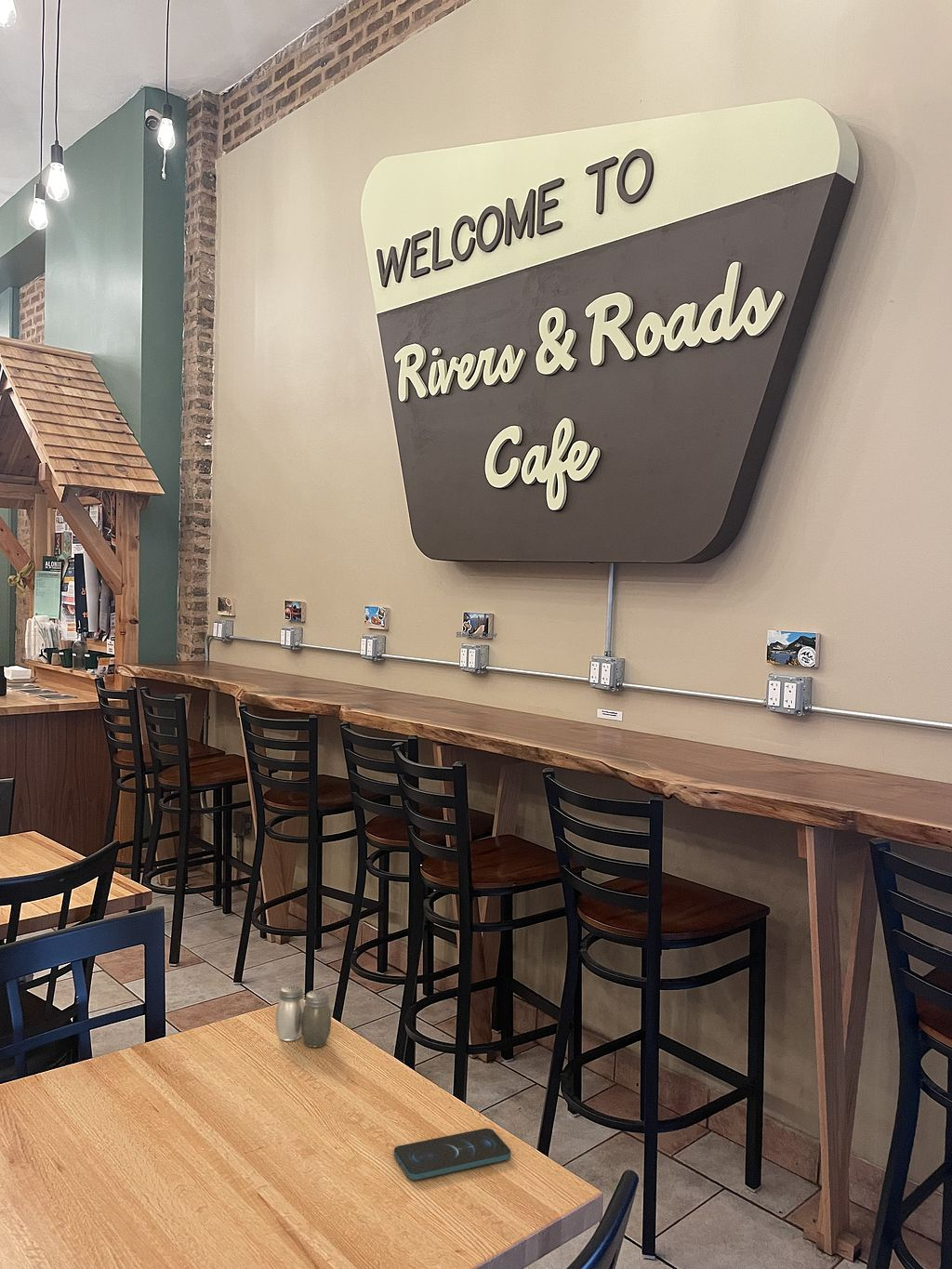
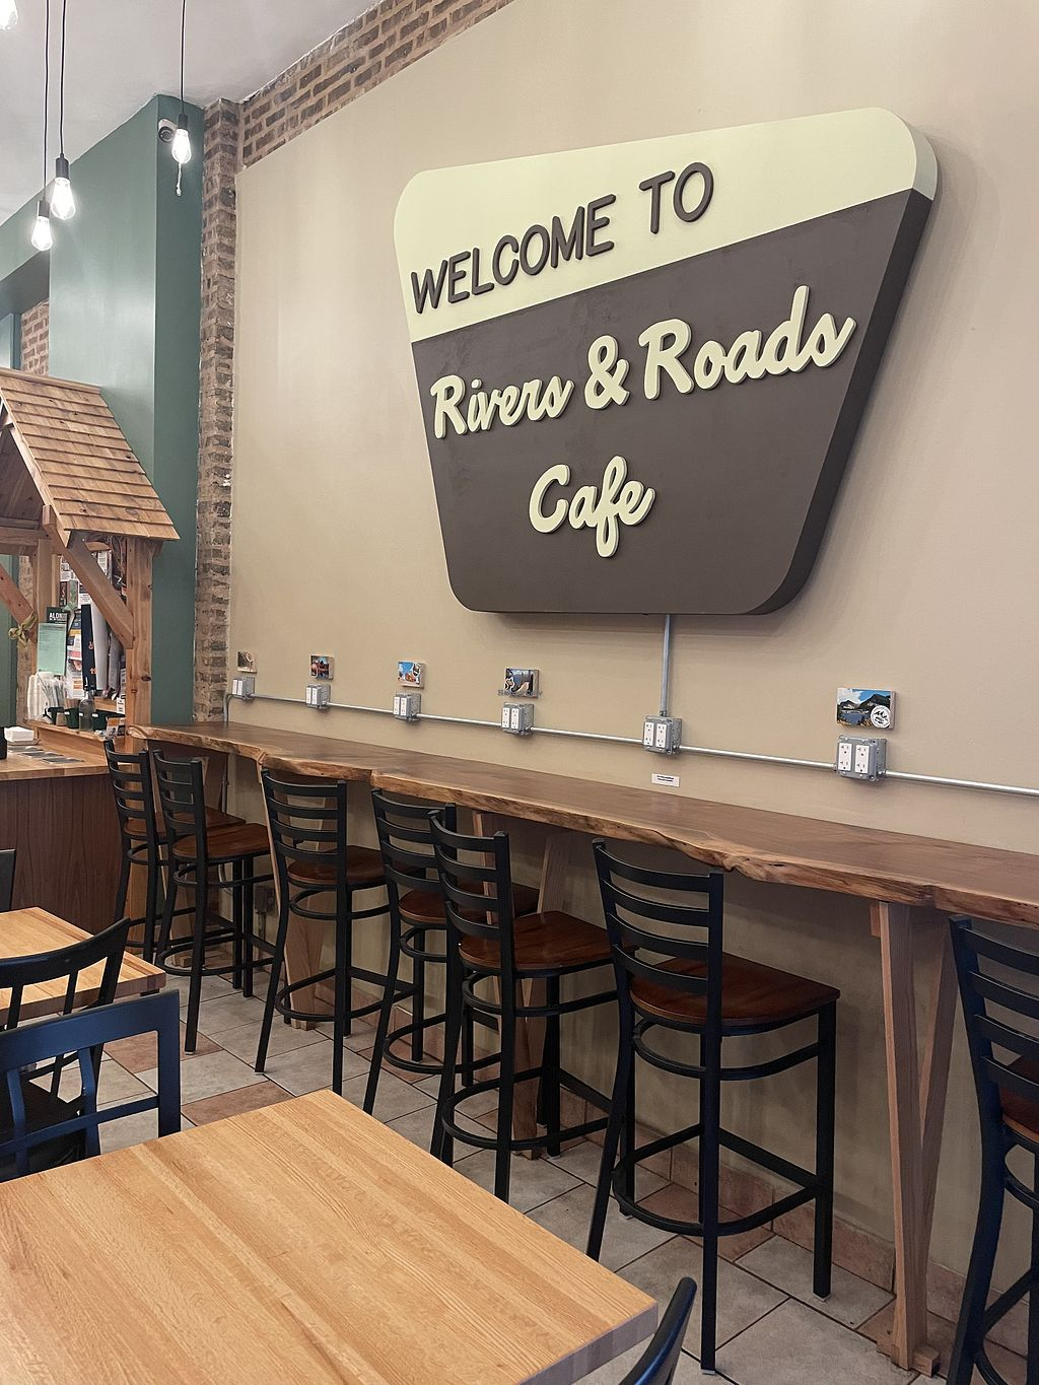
- smartphone (452, 1153)
- salt and pepper shaker (303, 1014)
